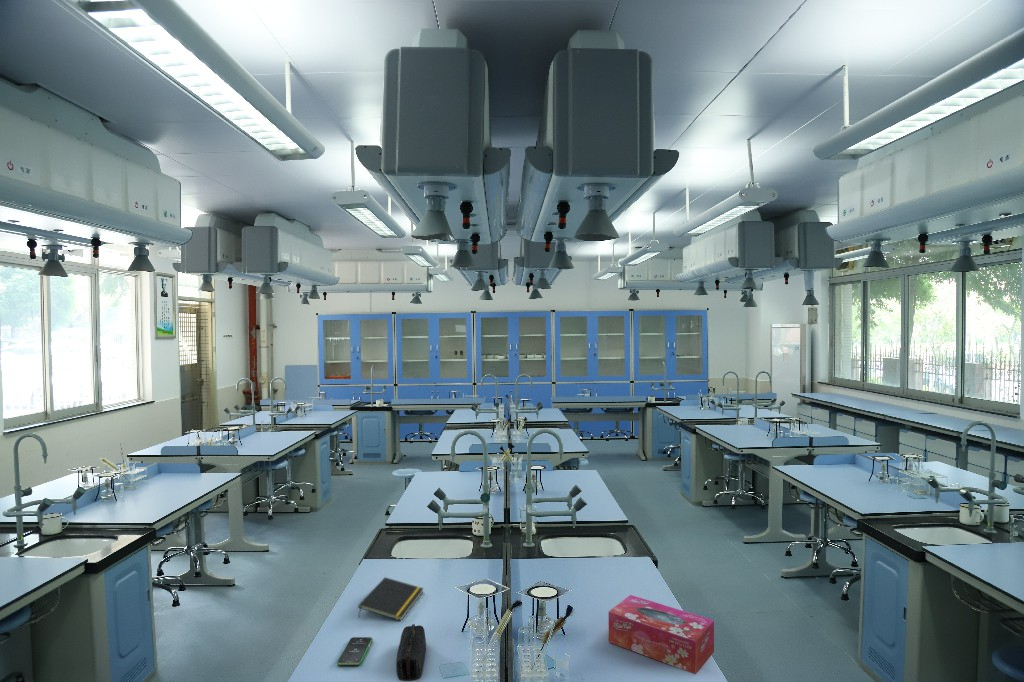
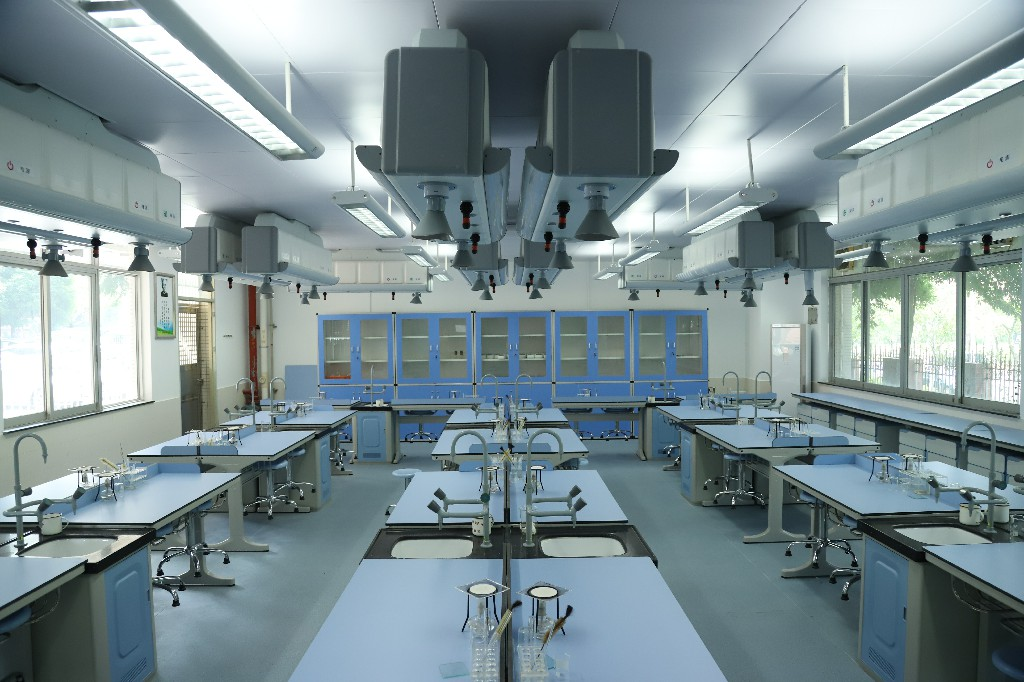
- pencil case (411, 645)
- tissue box (660, 631)
- notepad (392, 597)
- smartphone (355, 650)
